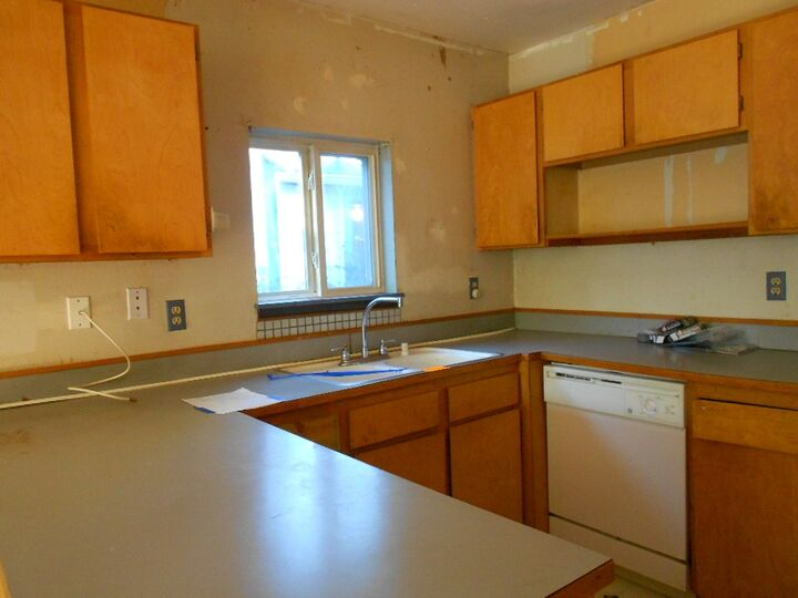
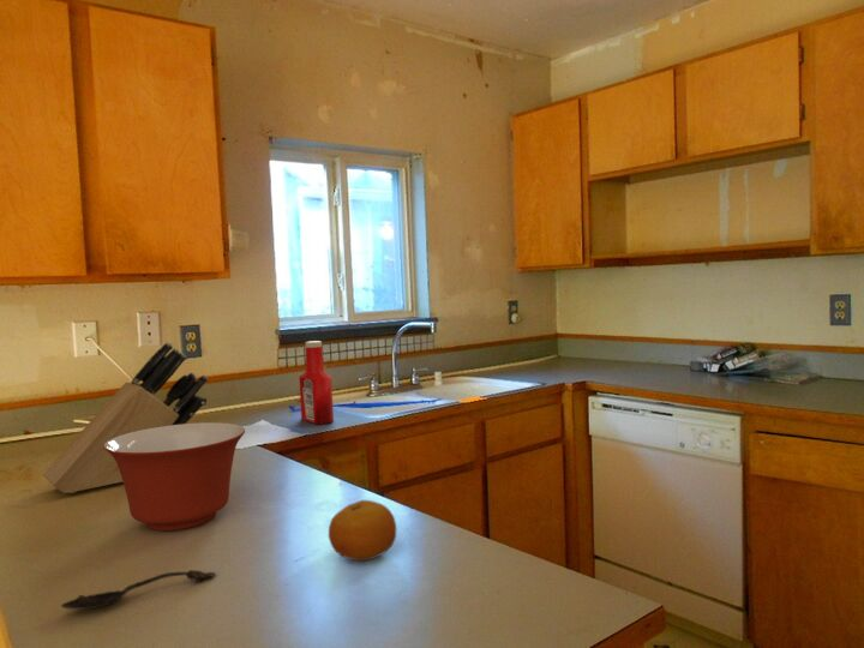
+ soap bottle (314, 380)
+ knife block (128, 410)
+ fruit (362, 529)
+ spoon (140, 586)
+ mixing bowl (179, 476)
